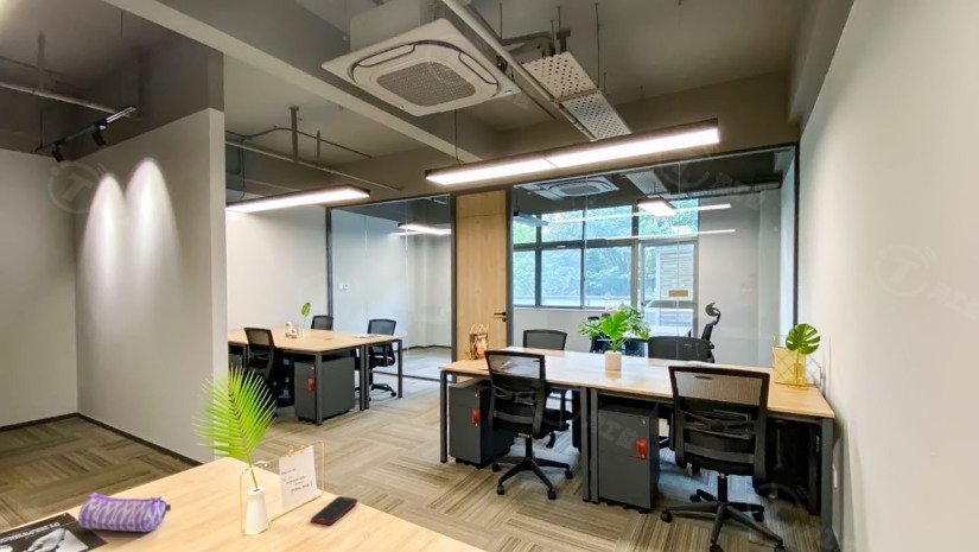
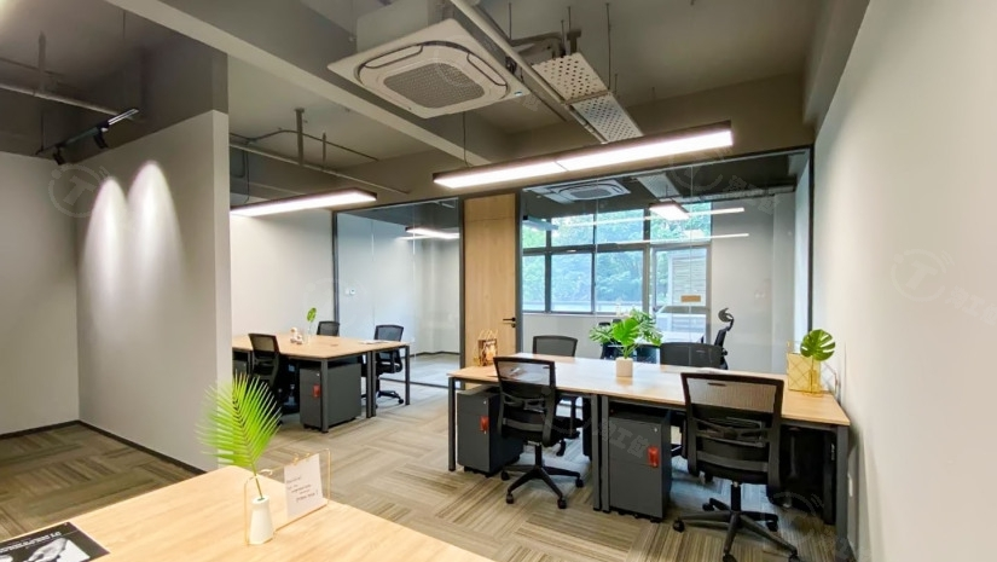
- cell phone (335, 509)
- pencil case (123, 512)
